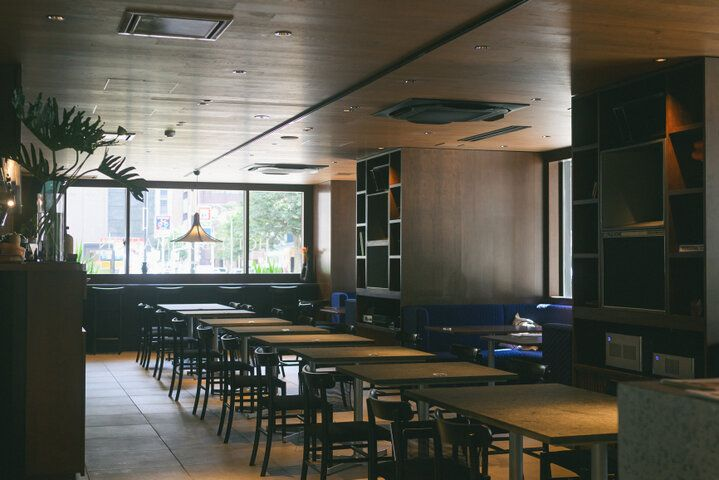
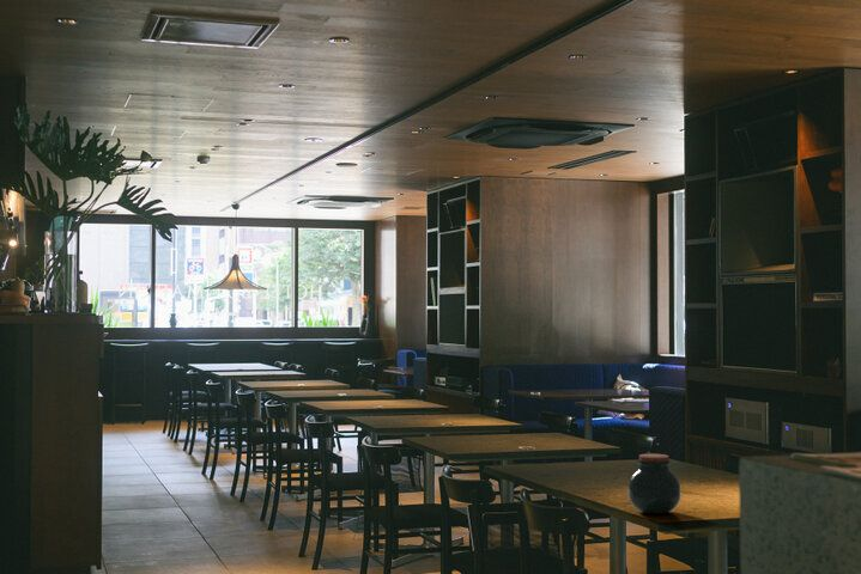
+ jar (654, 483)
